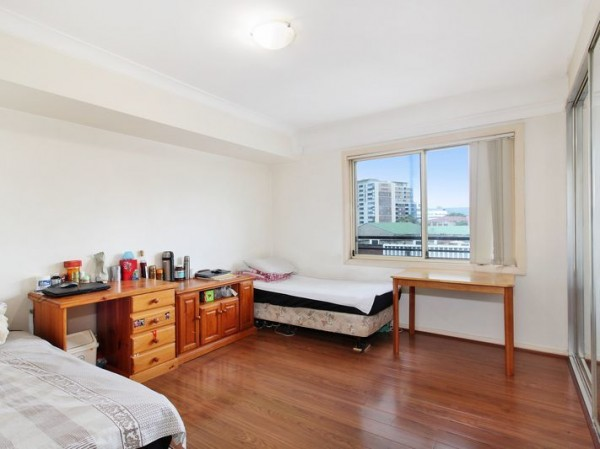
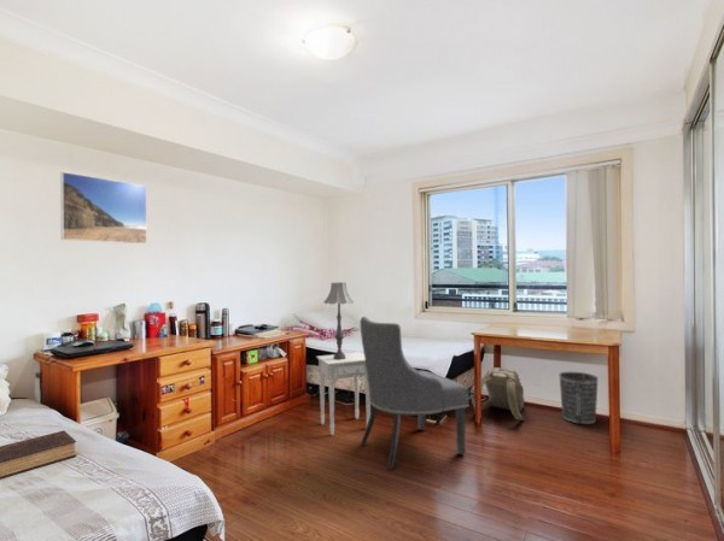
+ backpack (502, 390)
+ nightstand (355, 392)
+ table lamp (338, 319)
+ chair (408, 382)
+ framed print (106, 210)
+ wastebasket (578, 396)
+ book (33, 452)
